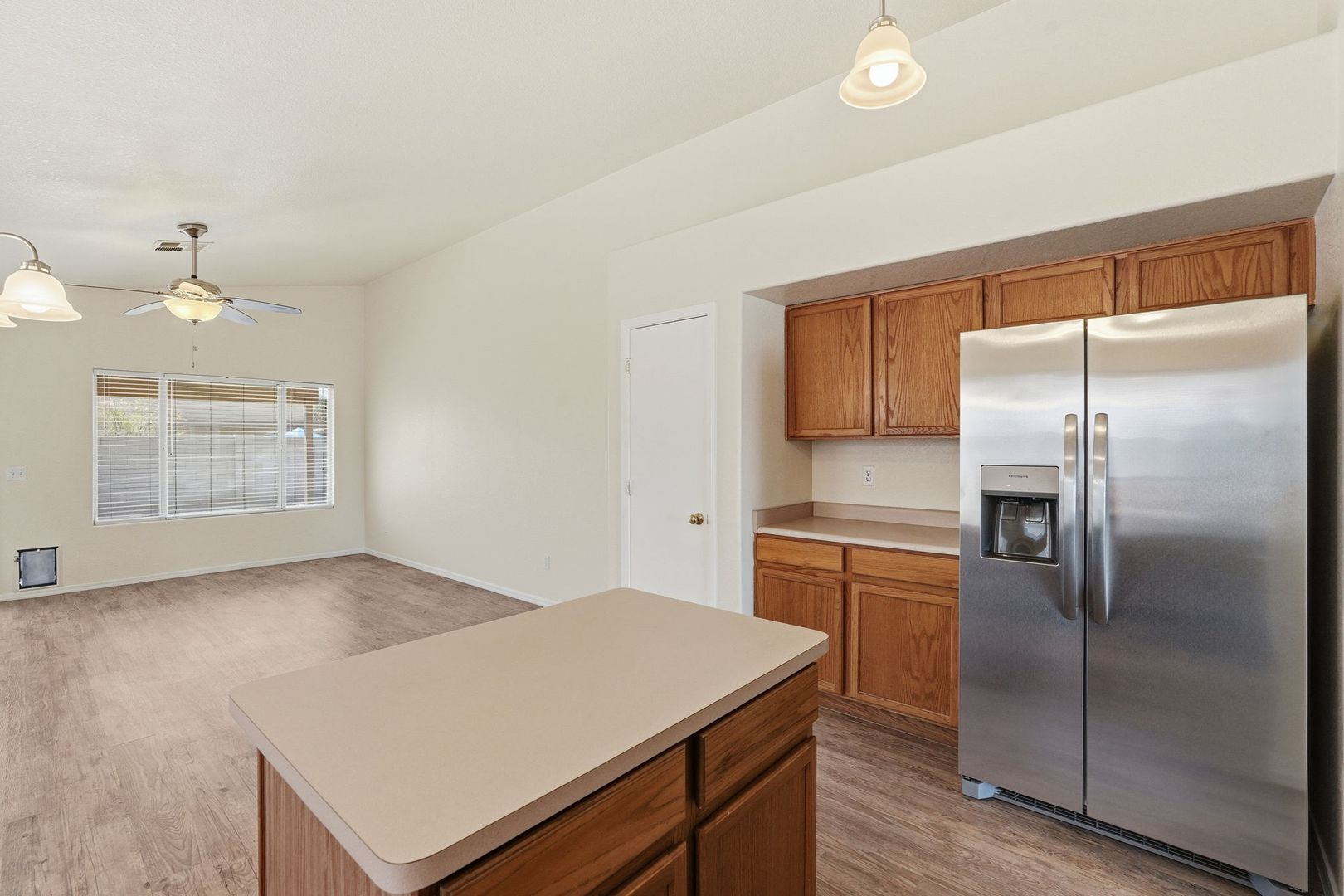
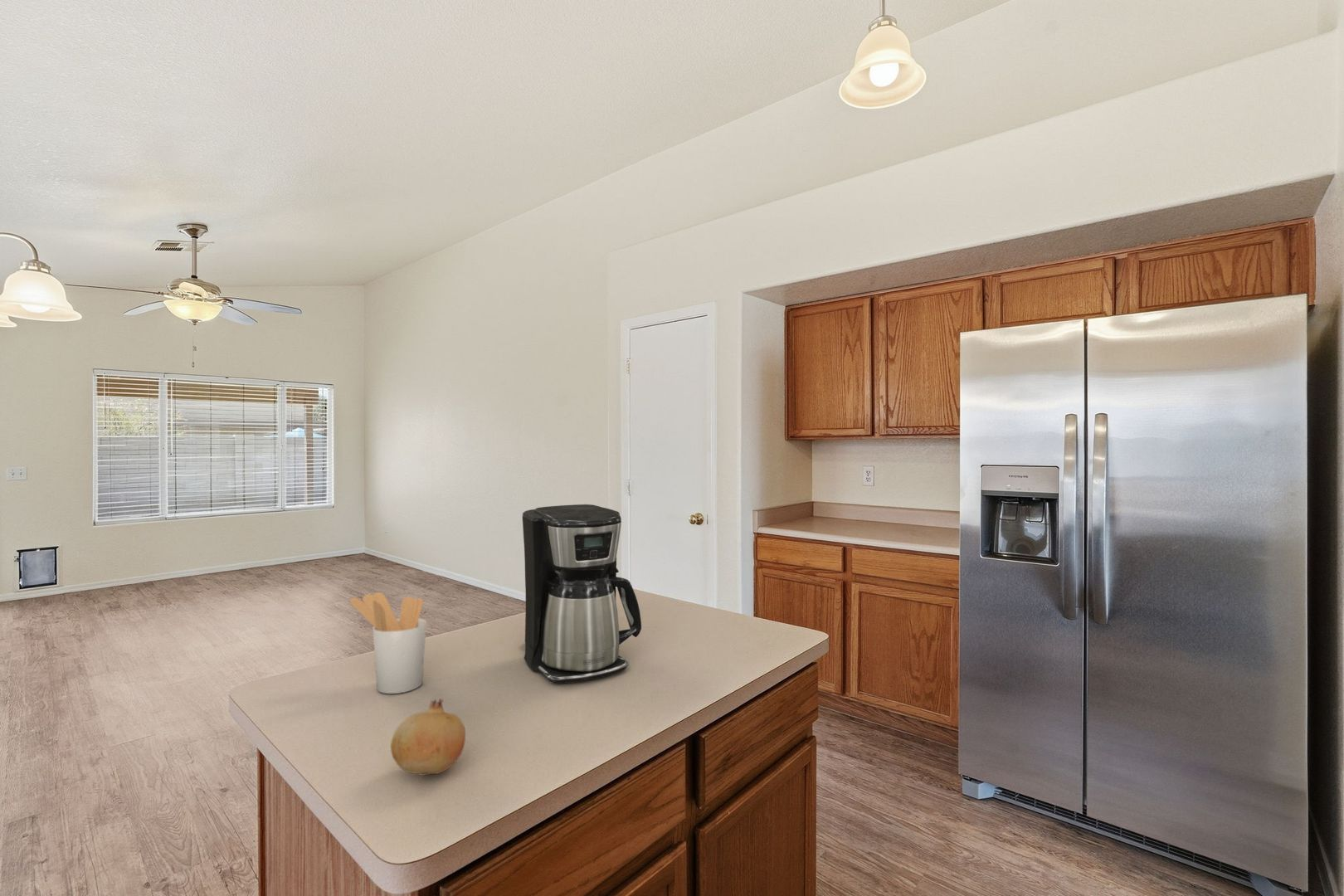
+ fruit (429, 738)
+ utensil holder (389, 638)
+ coffee maker (581, 581)
